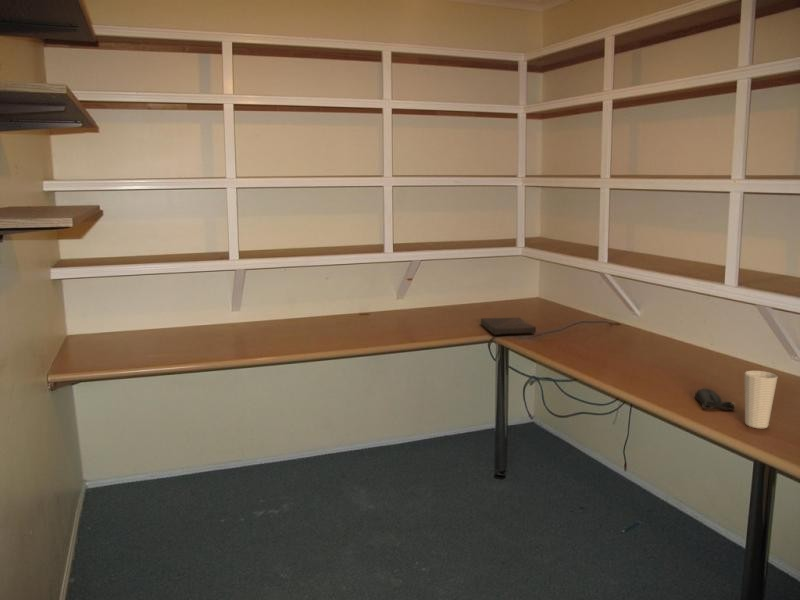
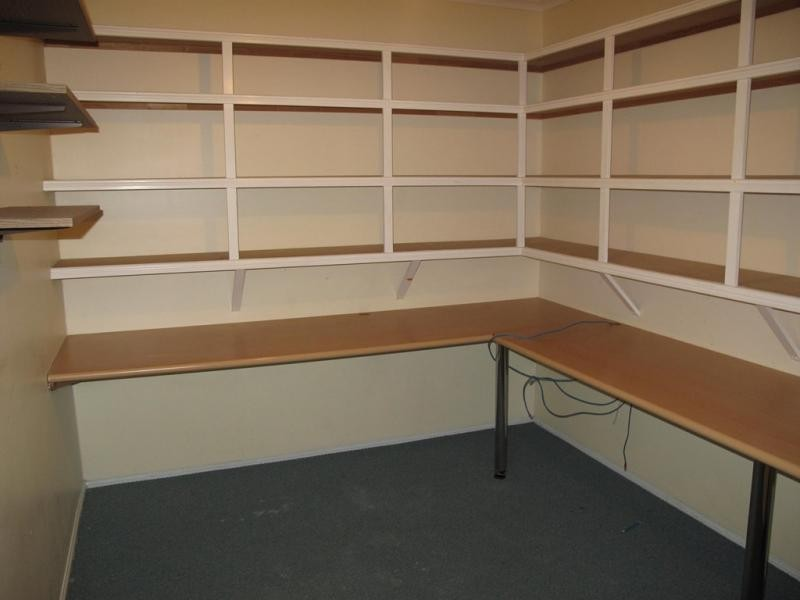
- book (507, 325)
- computer mouse (710, 397)
- cup (758, 399)
